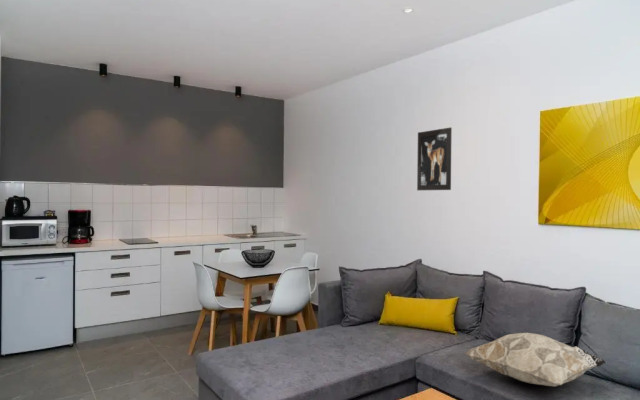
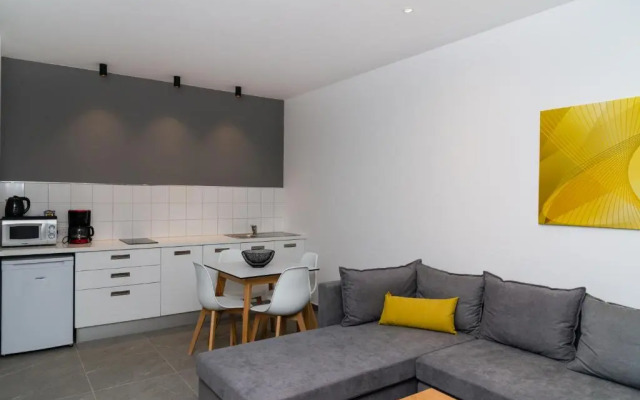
- wall art (433, 160)
- decorative pillow (533, 357)
